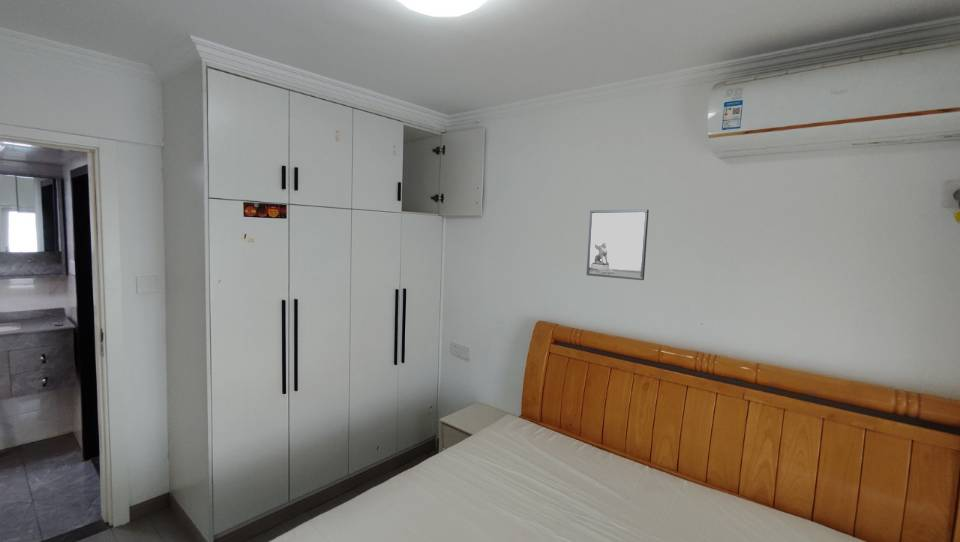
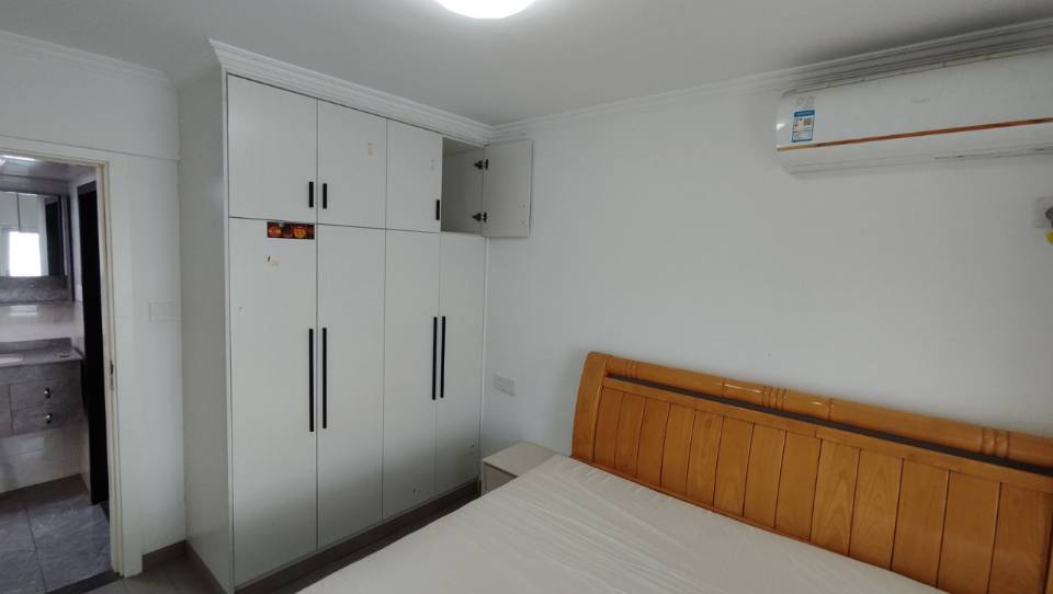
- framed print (616, 244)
